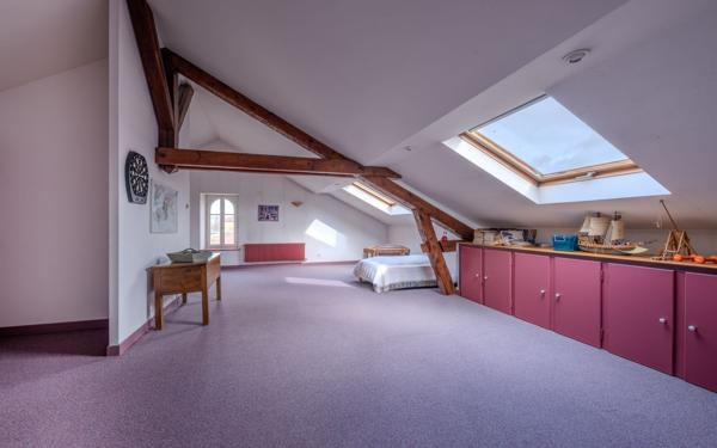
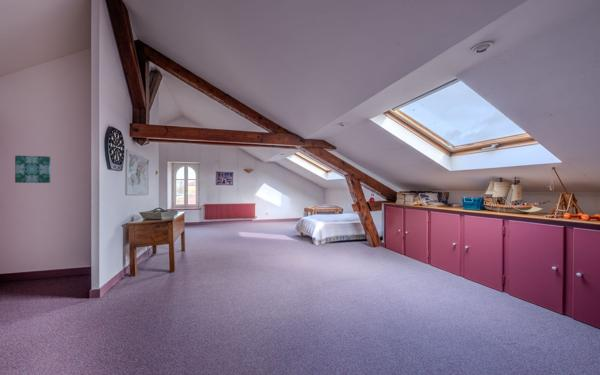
+ wall art (33, 169)
